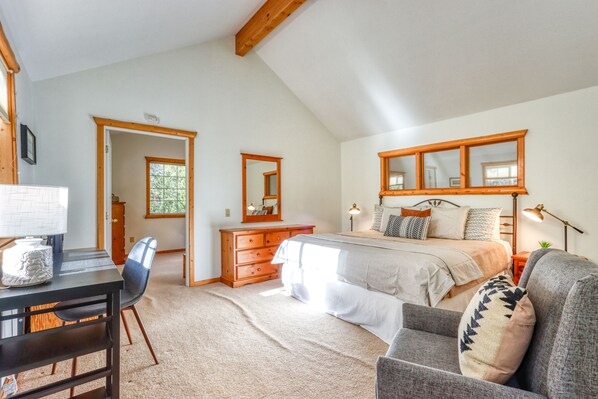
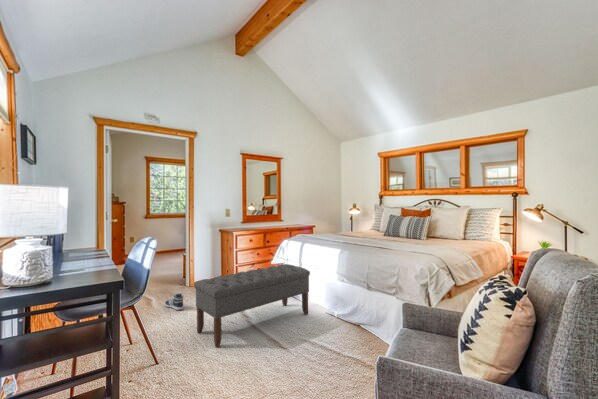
+ sneaker (174, 299)
+ bench (256, 297)
